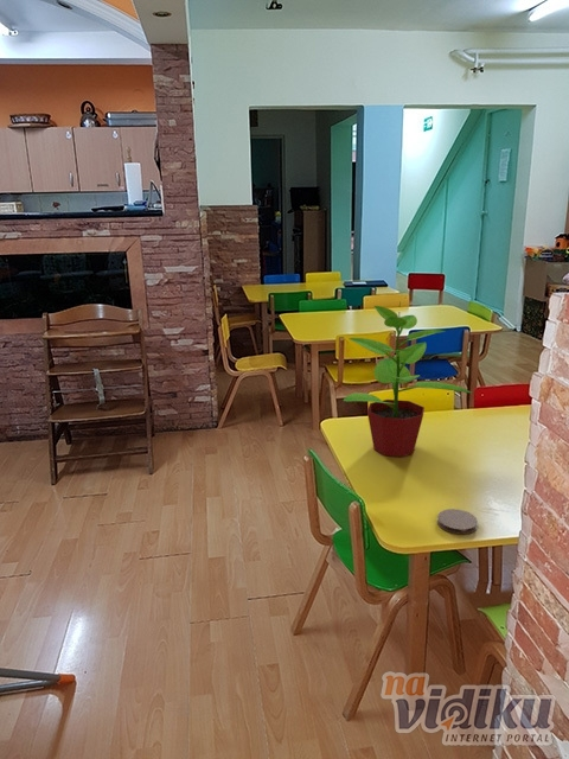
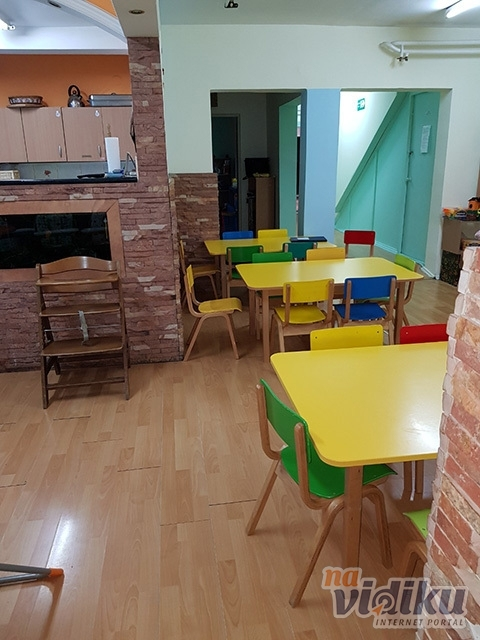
- coaster (456, 521)
- potted plant (395, 376)
